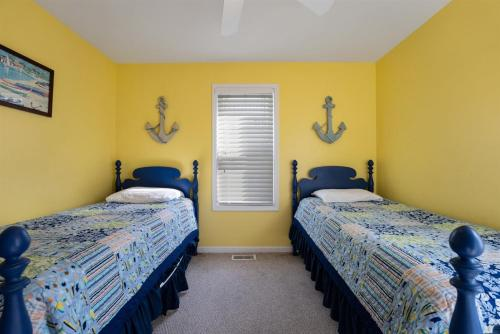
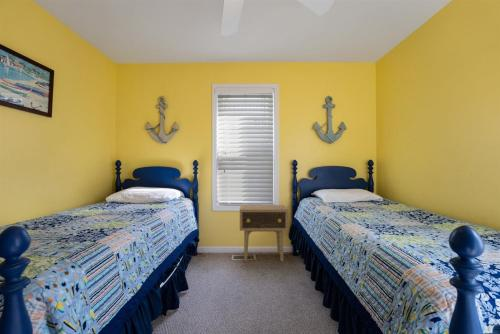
+ side table (263, 230)
